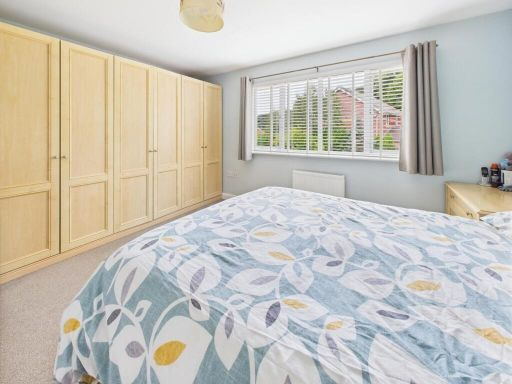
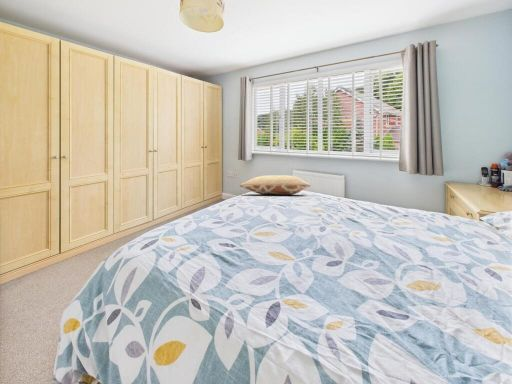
+ pillow (277, 185)
